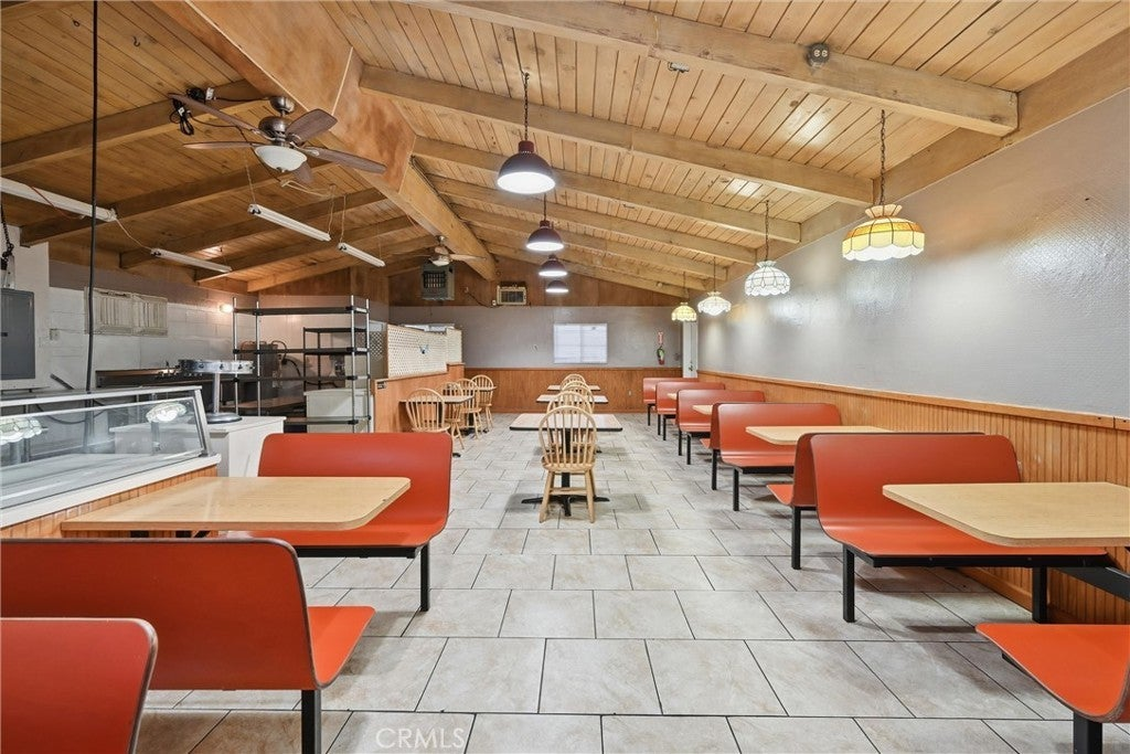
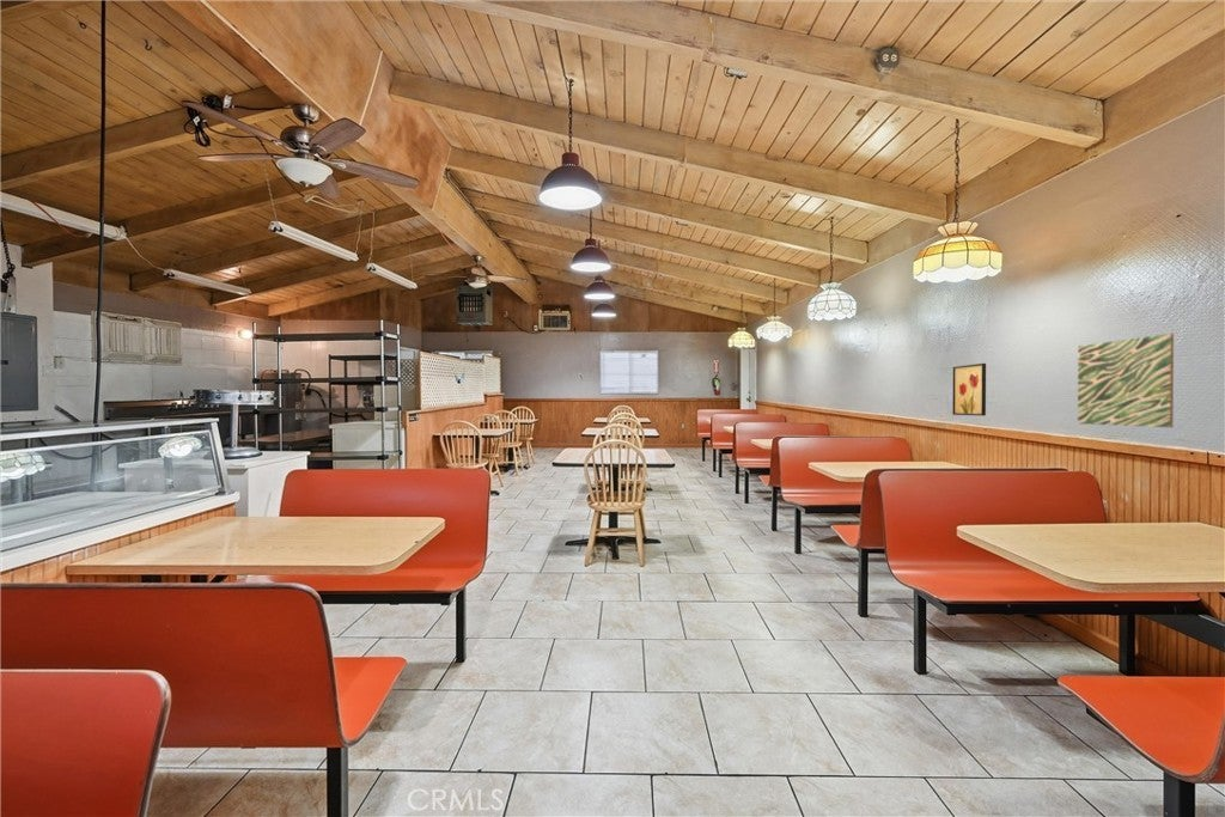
+ wall art (1121, 383)
+ wall art (969, 390)
